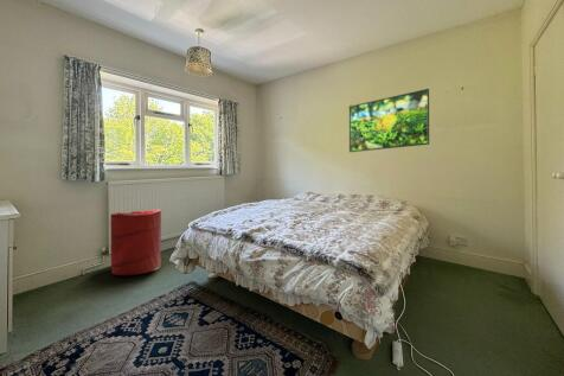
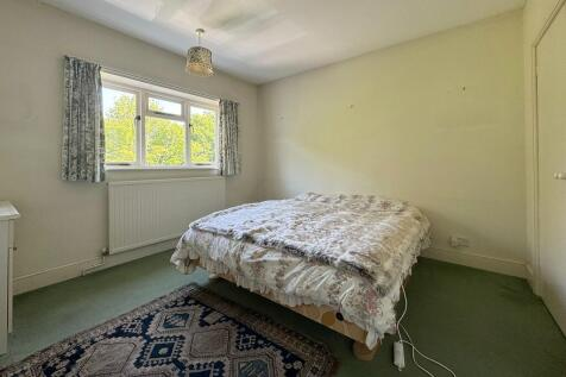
- laundry hamper (136, 238)
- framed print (385, 123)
